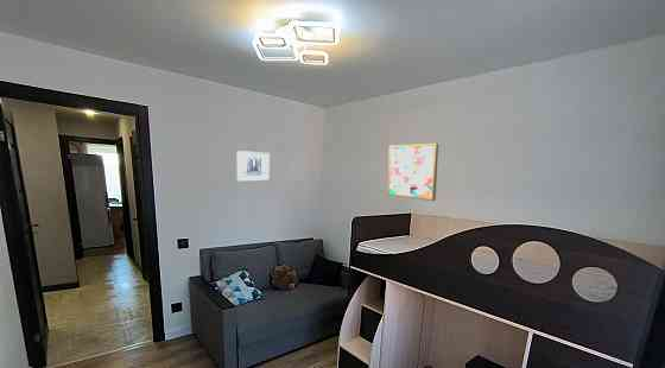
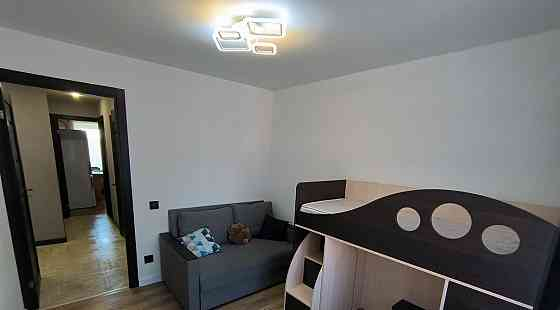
- wall art (254, 166)
- wall art (410, 171)
